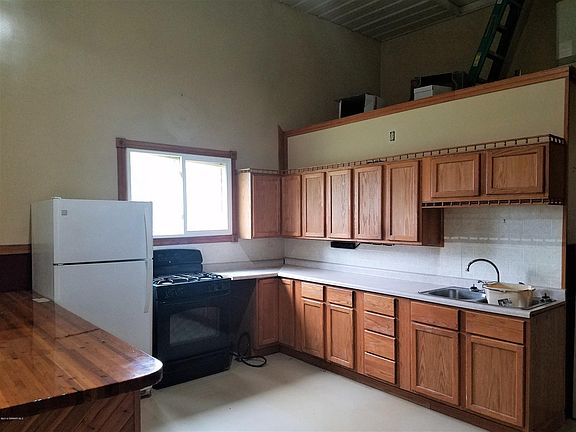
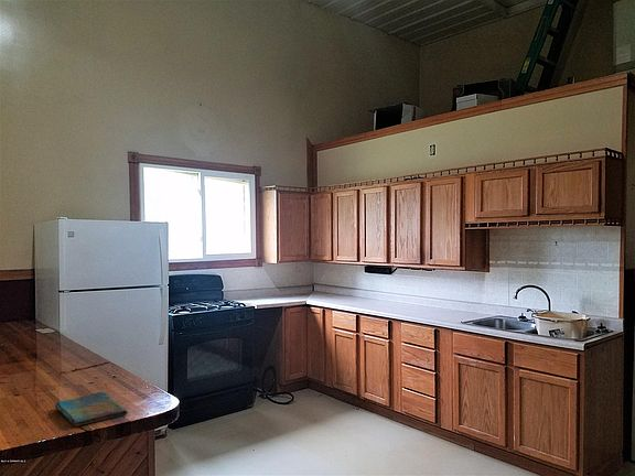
+ dish towel (90, 407)
